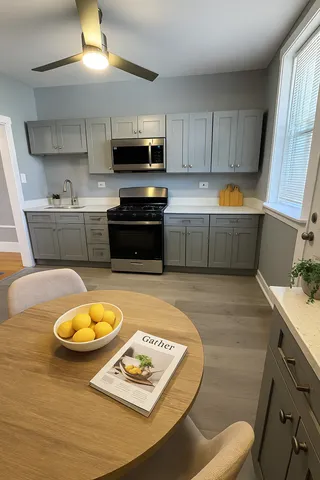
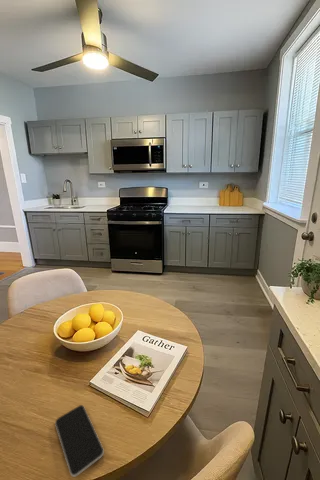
+ smartphone (78, 436)
